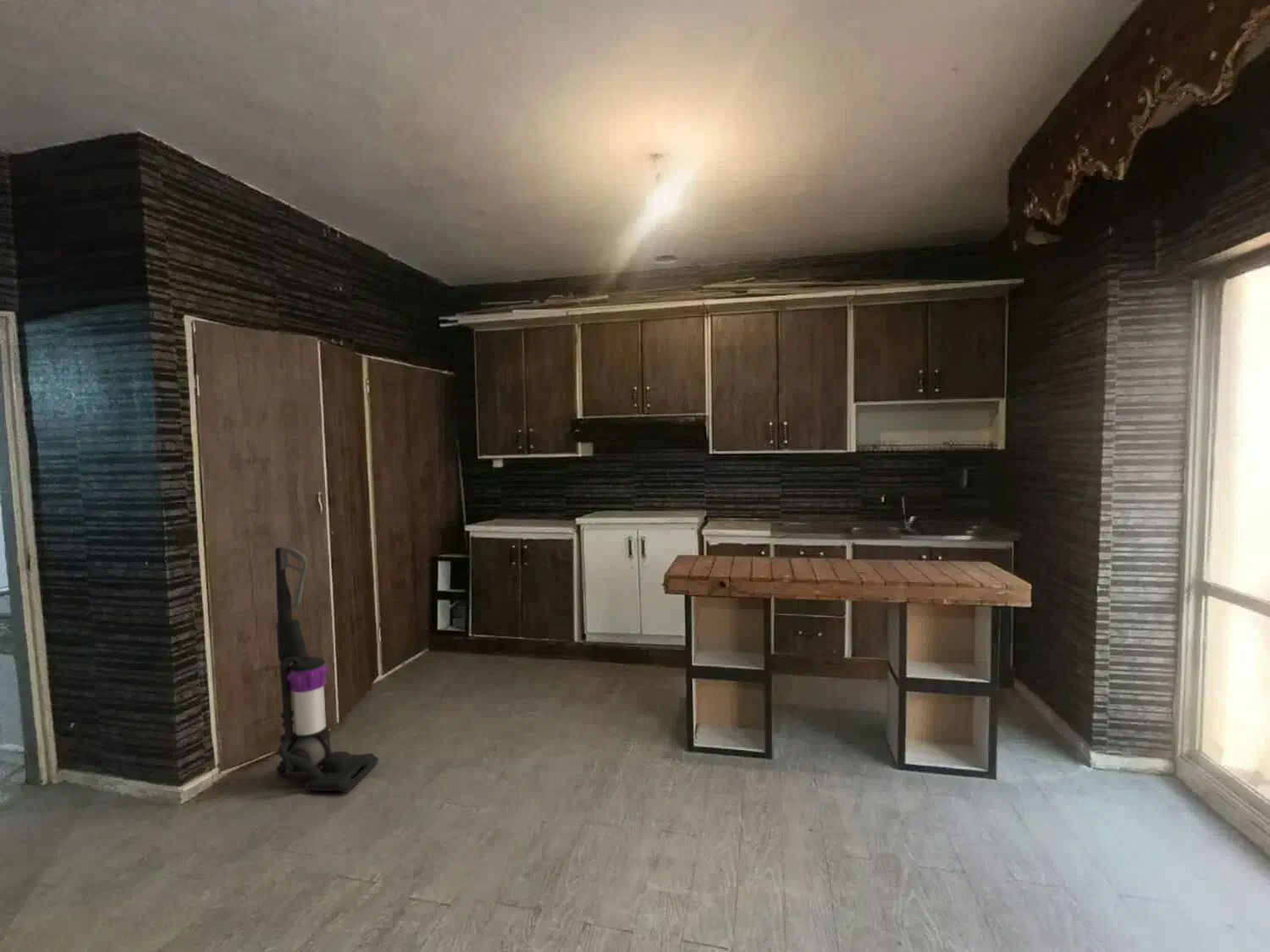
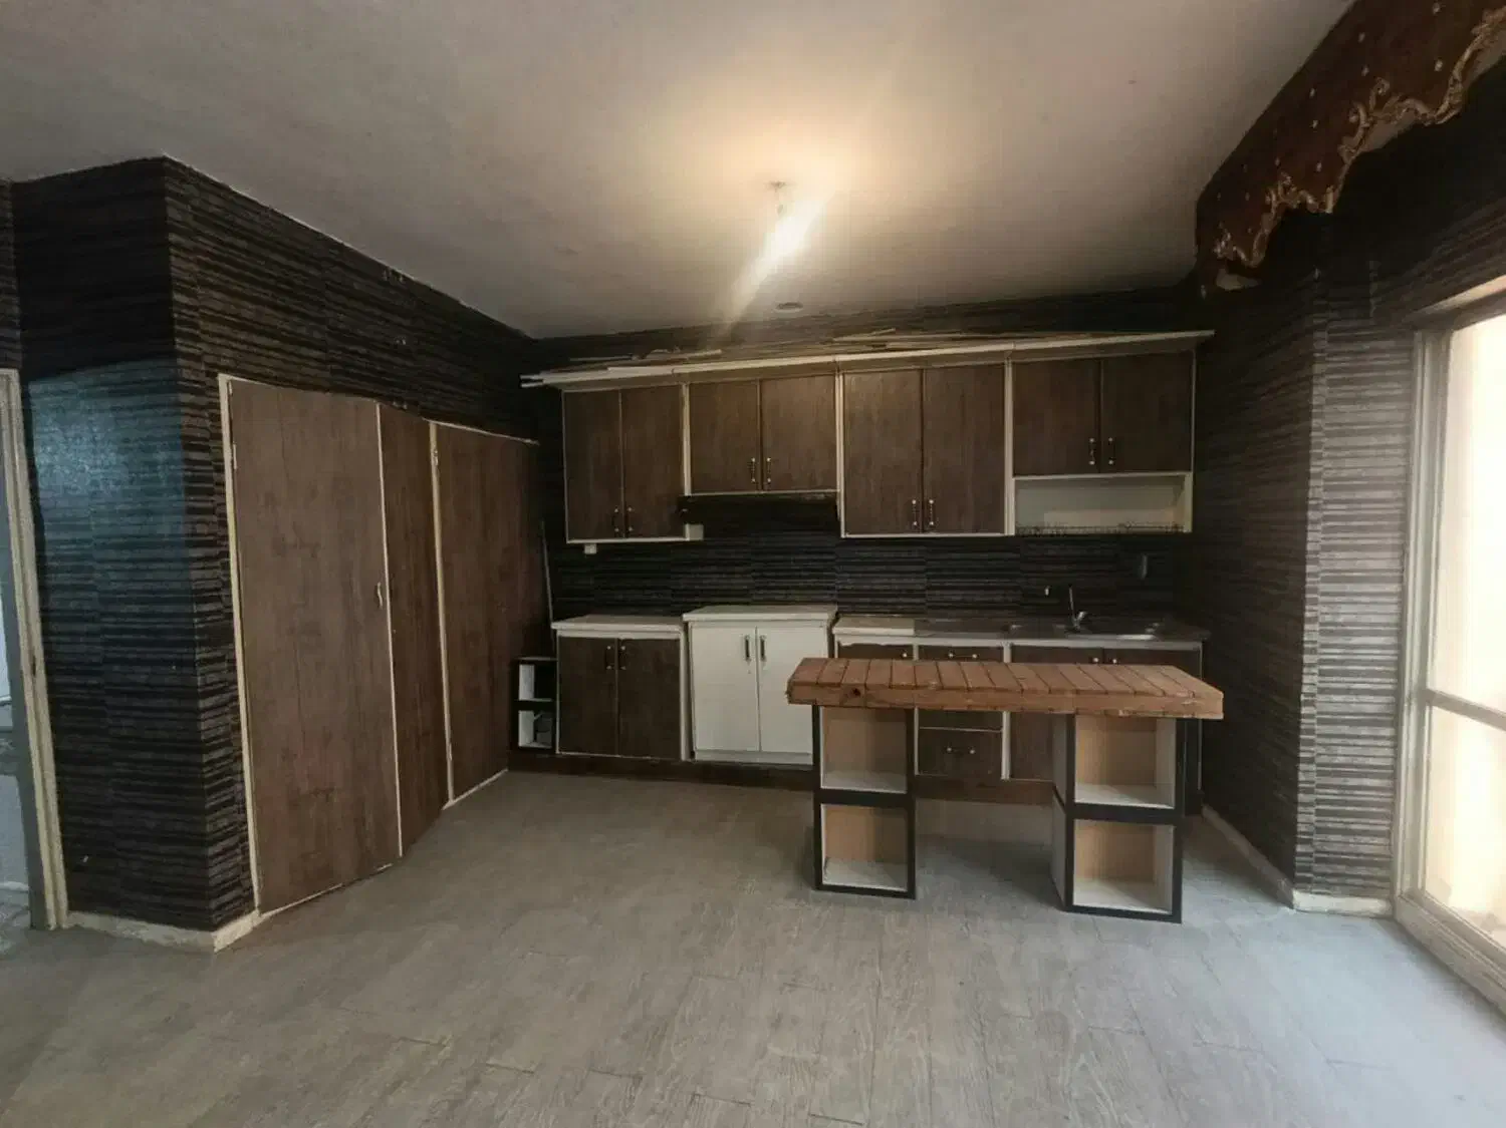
- vacuum cleaner (315, 663)
